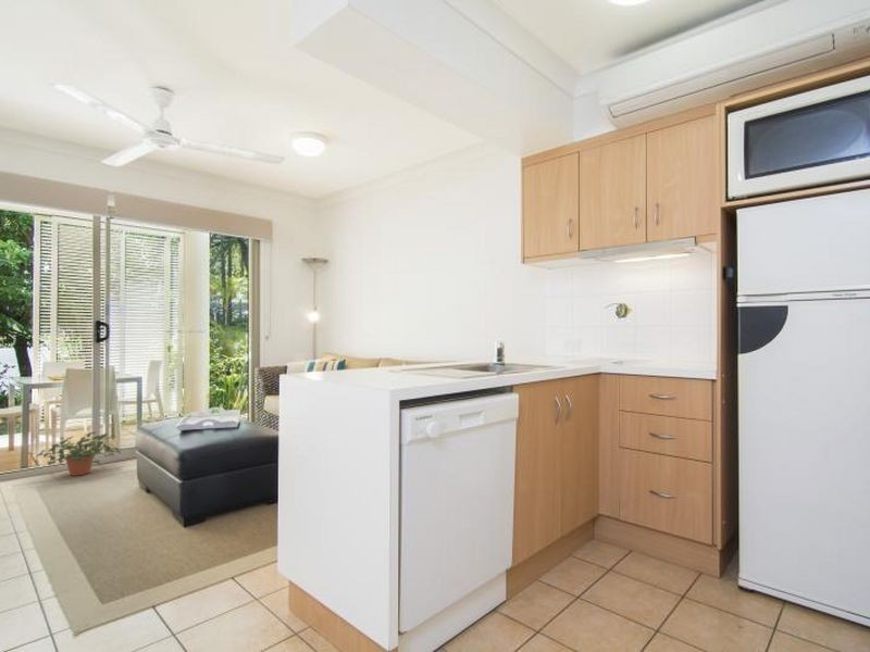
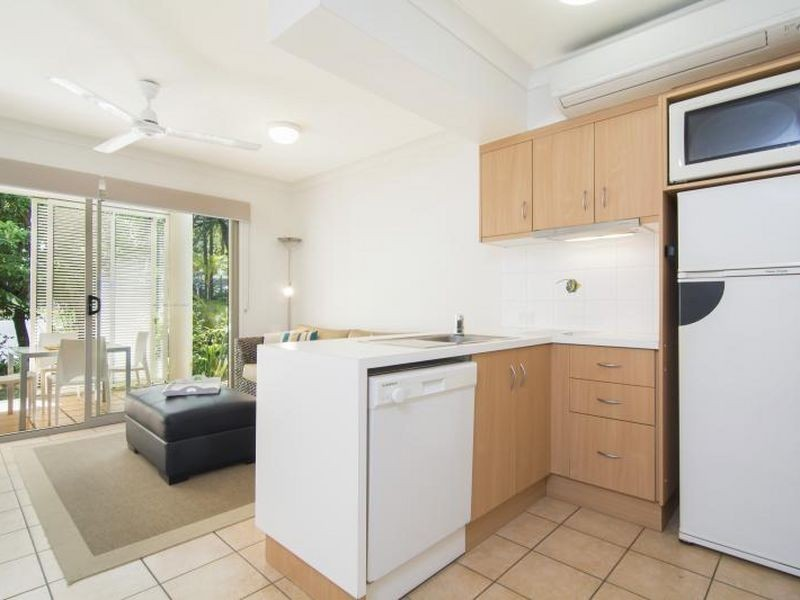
- potted plant (84, 455)
